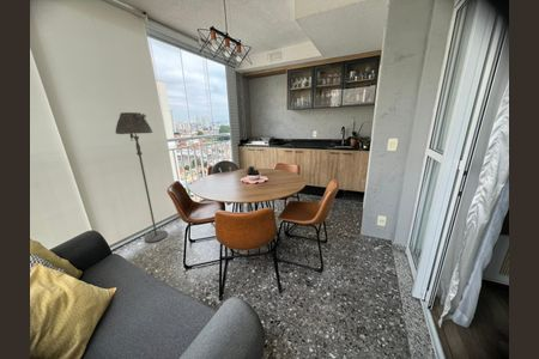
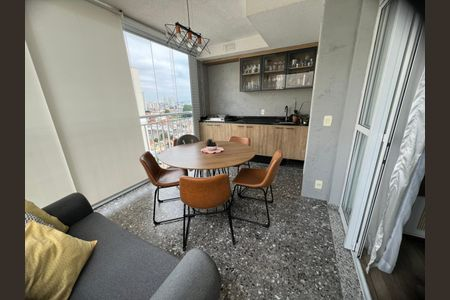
- floor lamp (144, 180)
